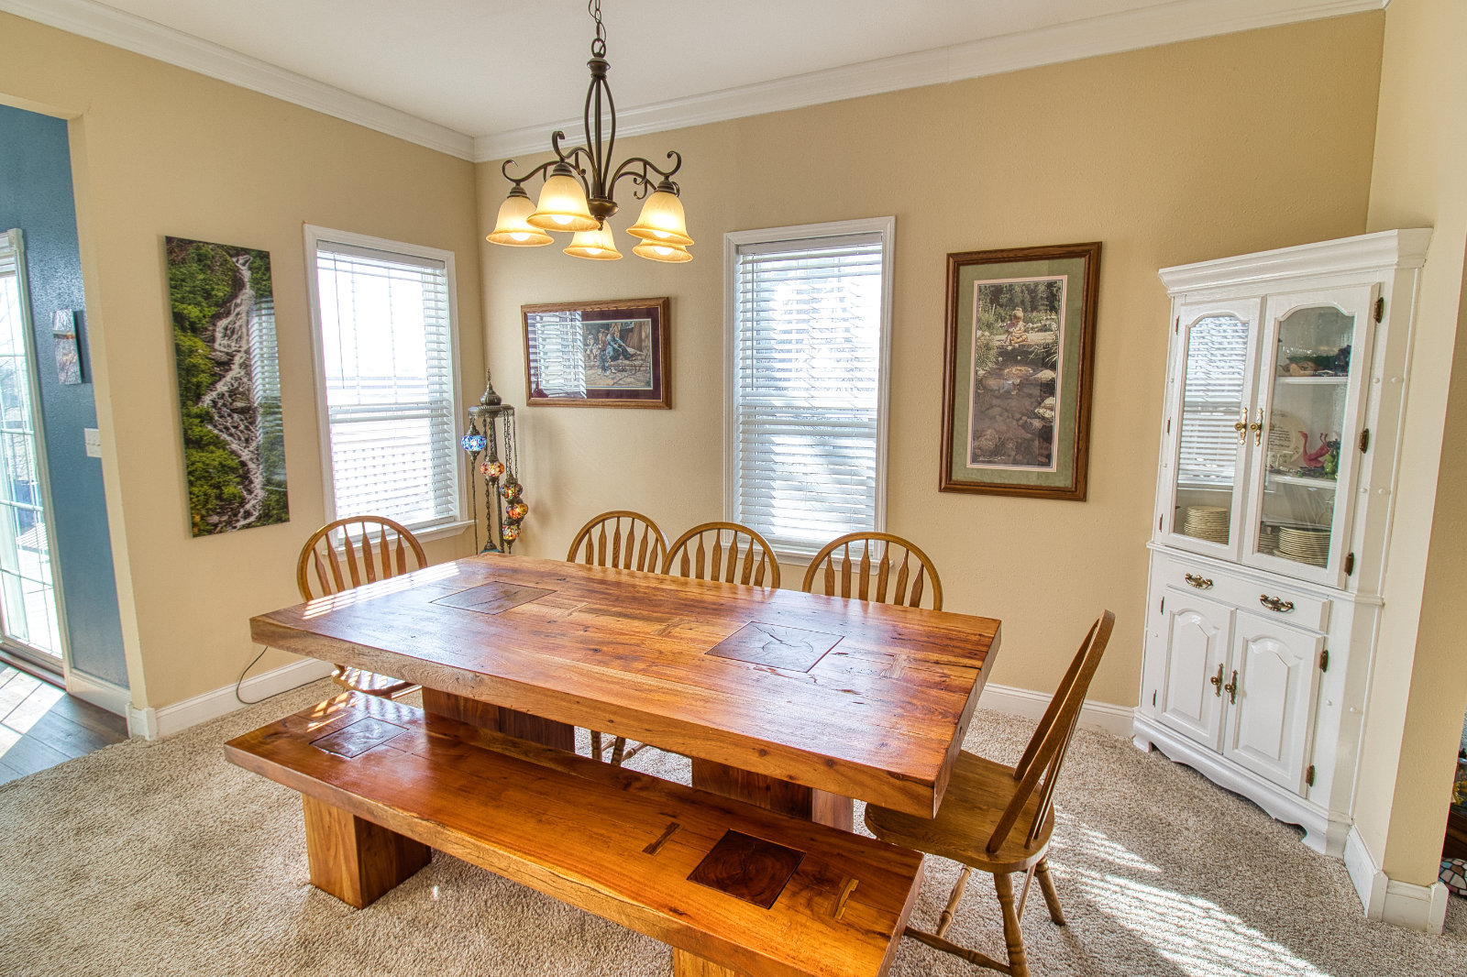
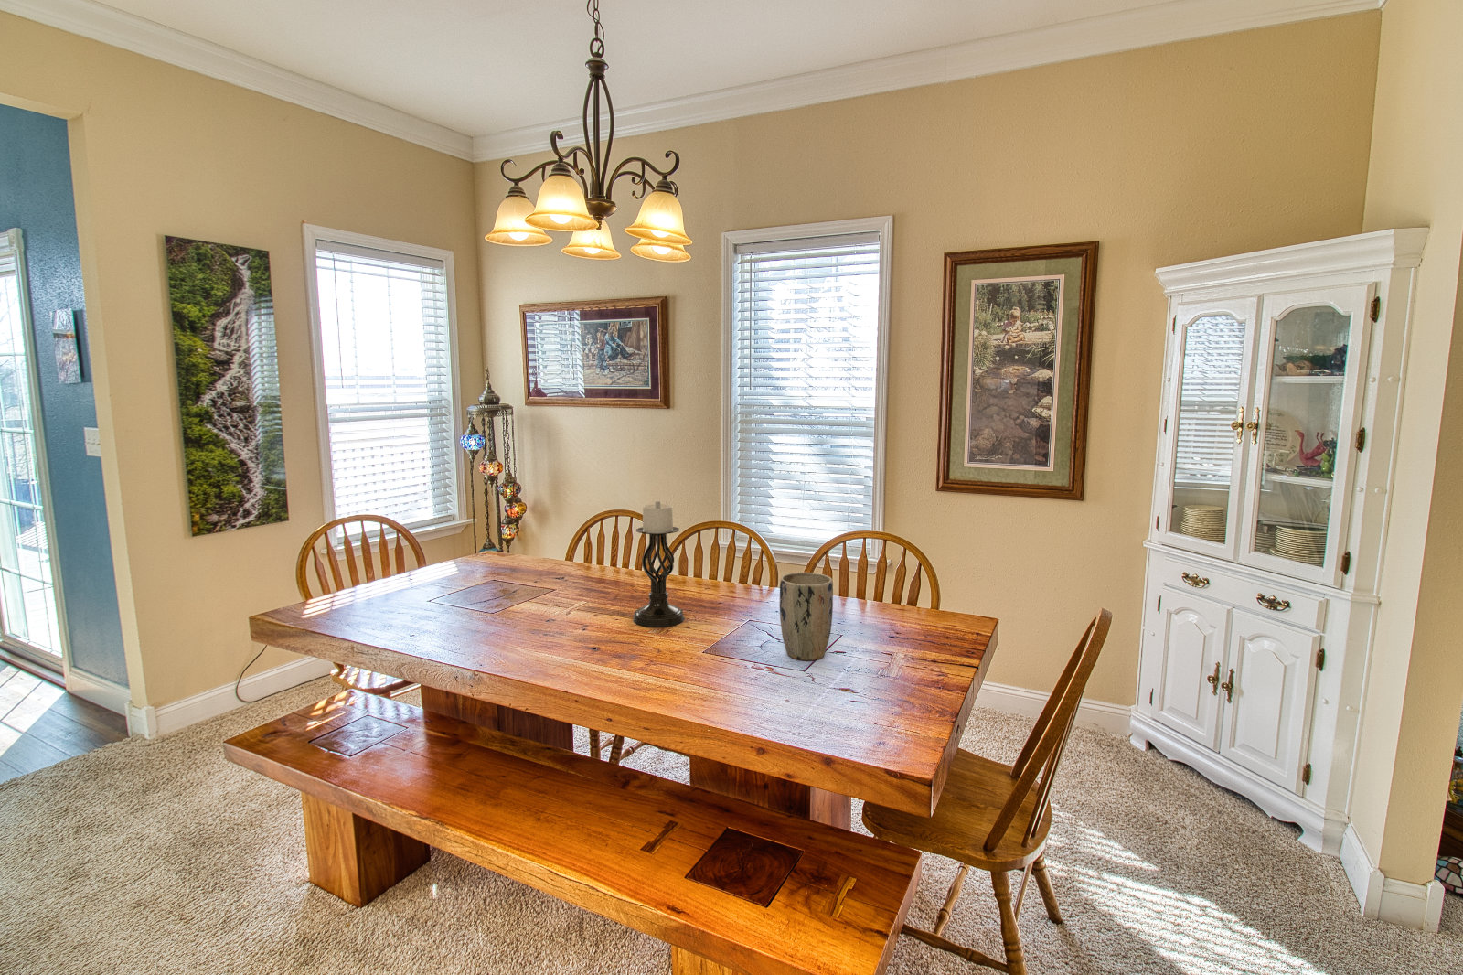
+ candle holder (658, 560)
+ plant pot (806, 617)
